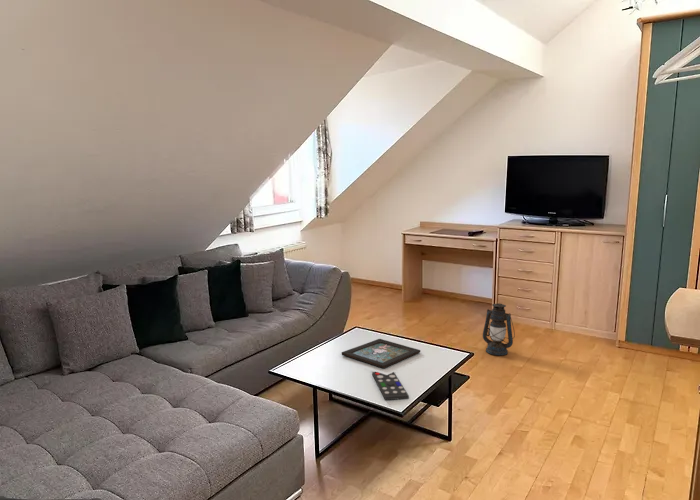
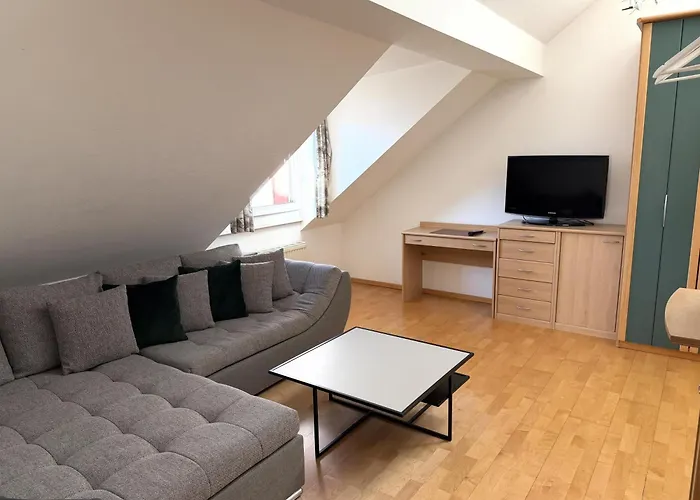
- lantern (498, 327)
- decorative tray (381, 352)
- remote control (389, 384)
